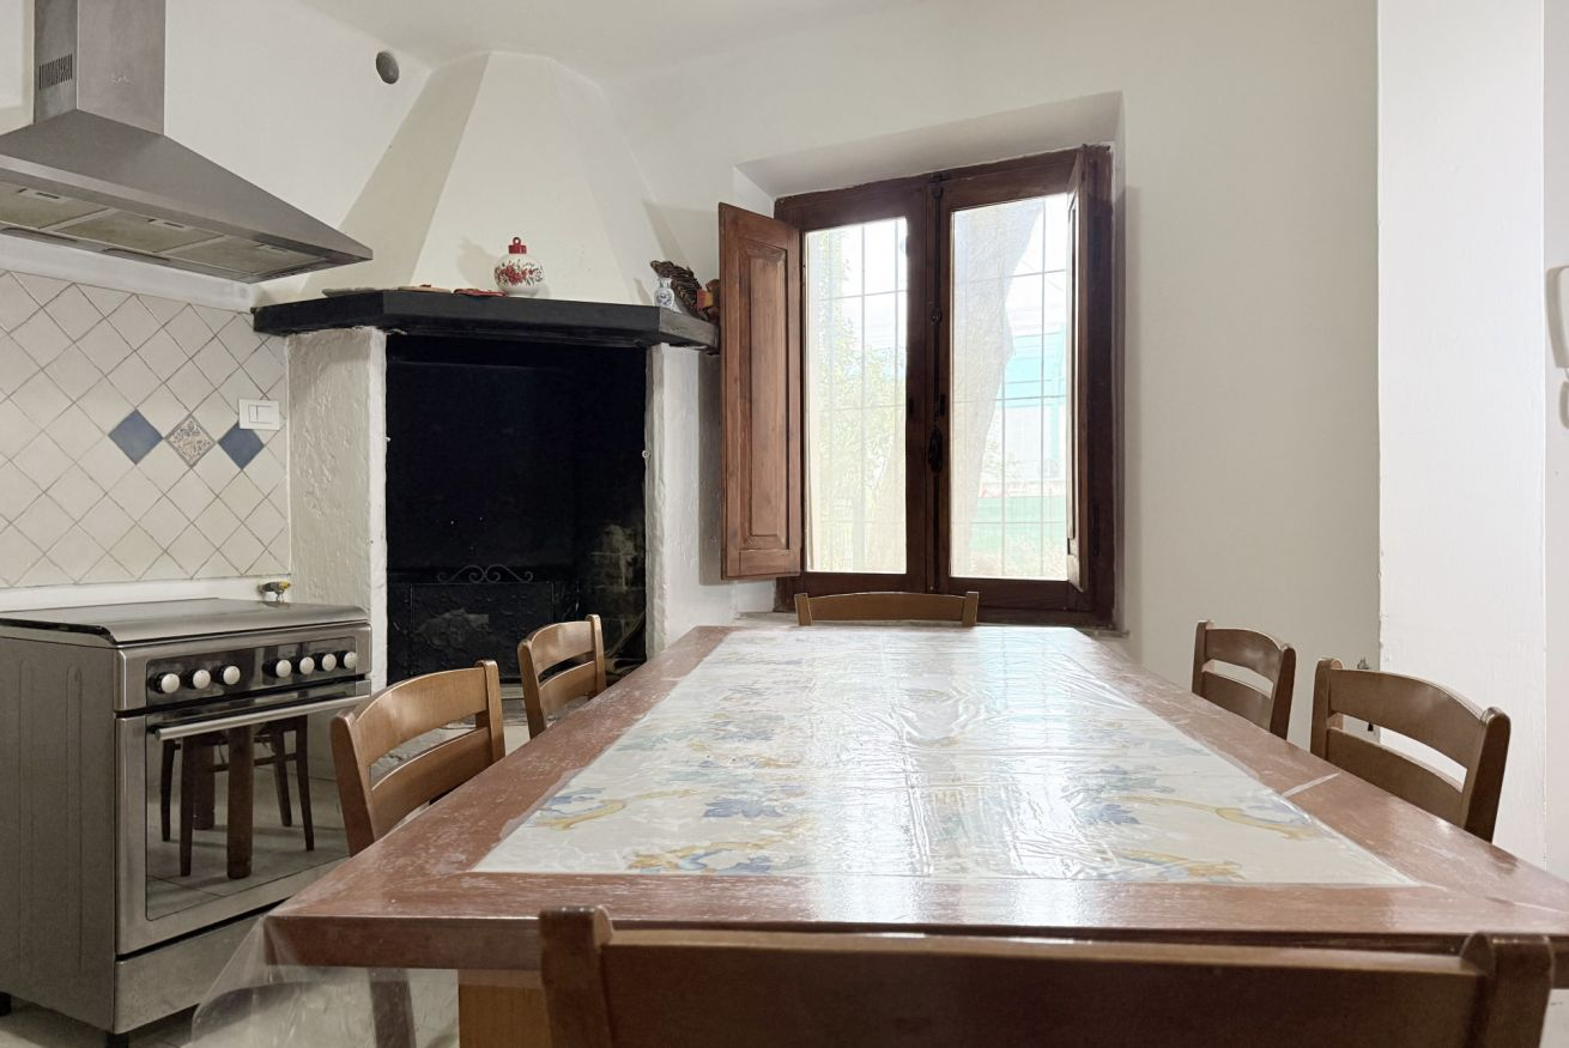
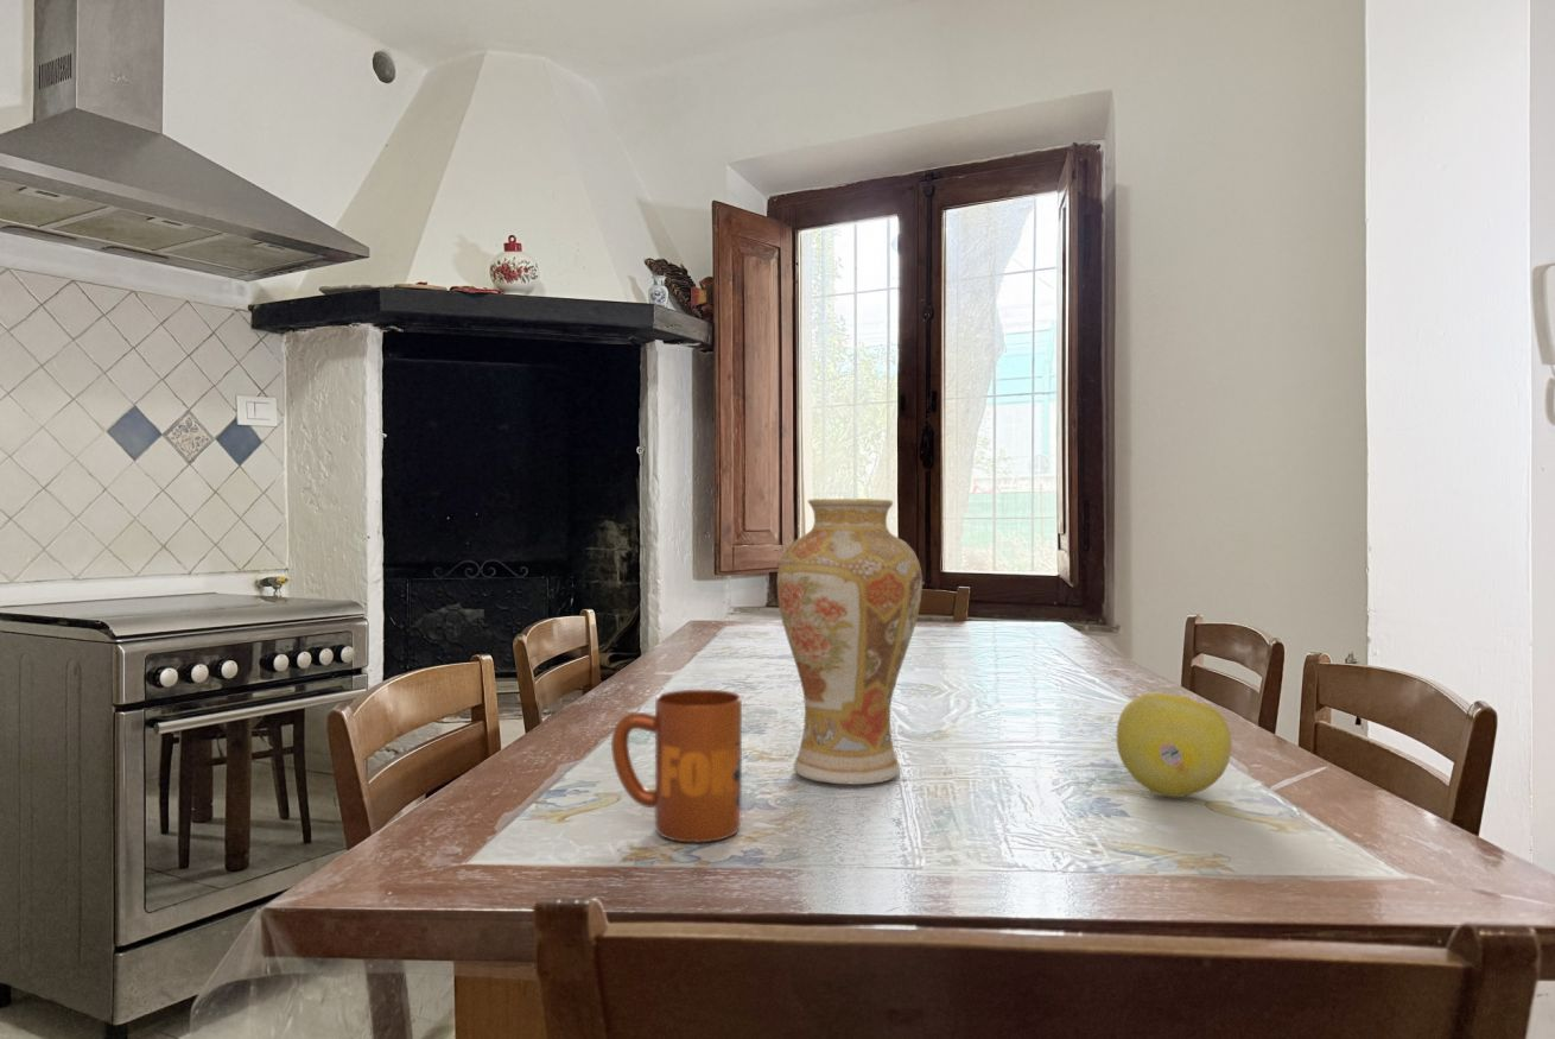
+ mug (675, 762)
+ vase (849, 635)
+ fruit (1172, 742)
